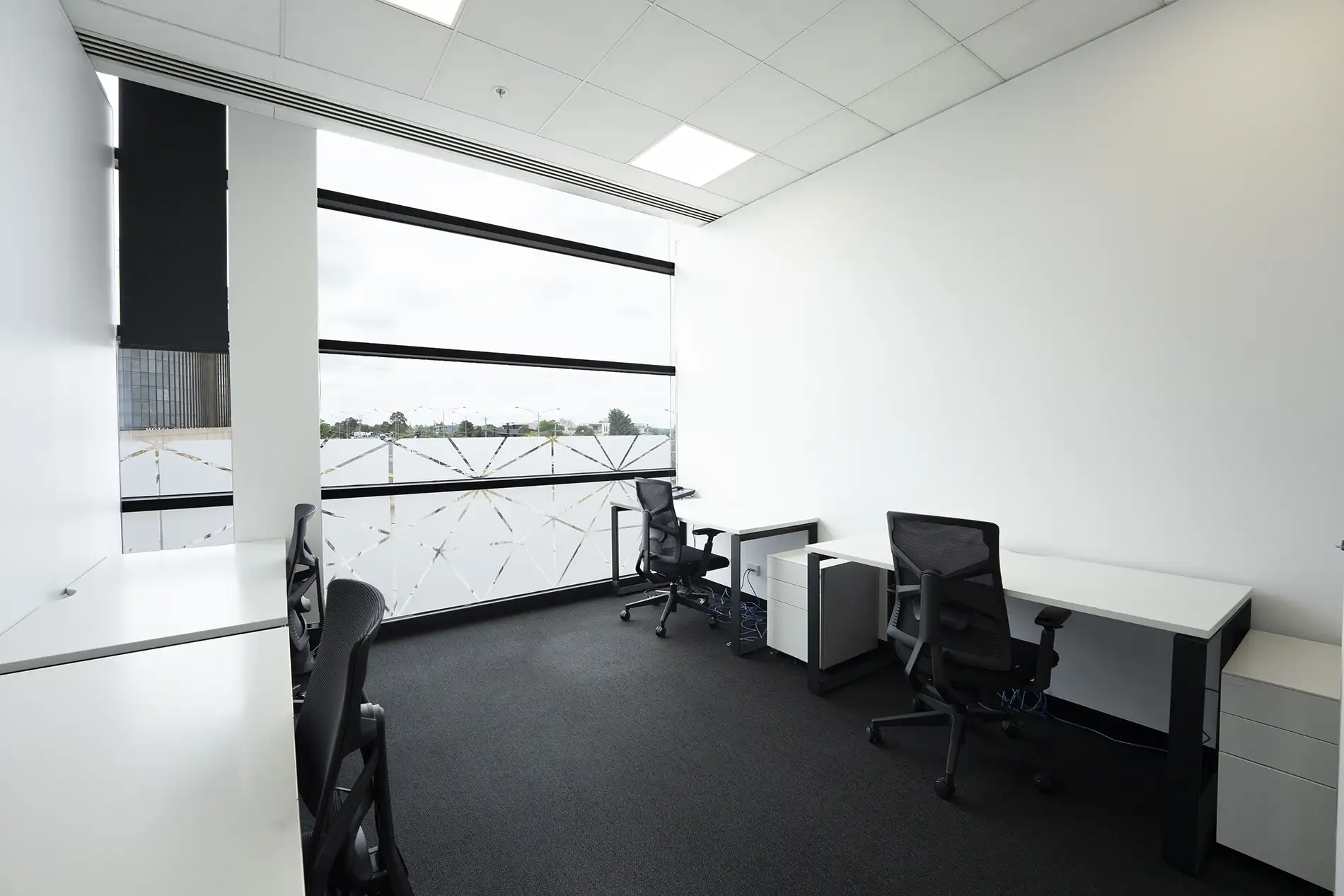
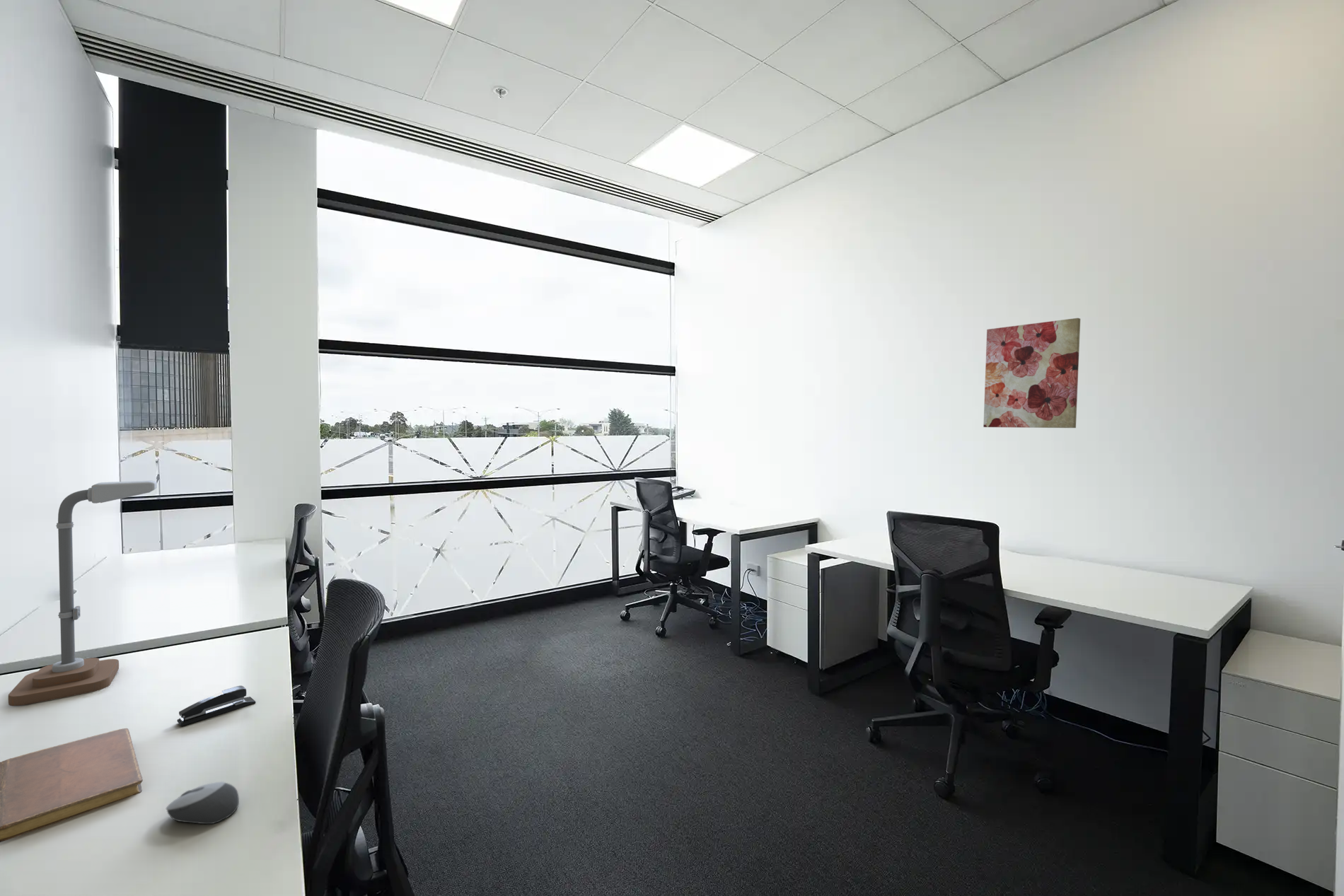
+ wall art (1029, 376)
+ notebook (68, 778)
+ desk lamp (73, 583)
+ computer mouse (203, 800)
+ stapler (217, 703)
